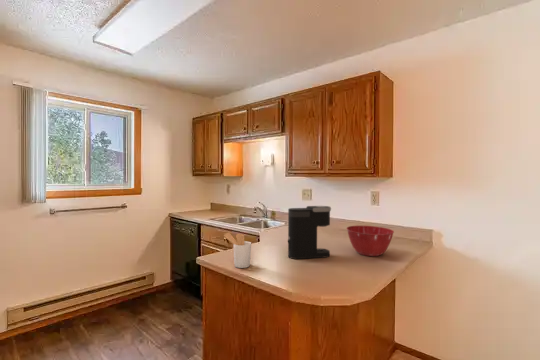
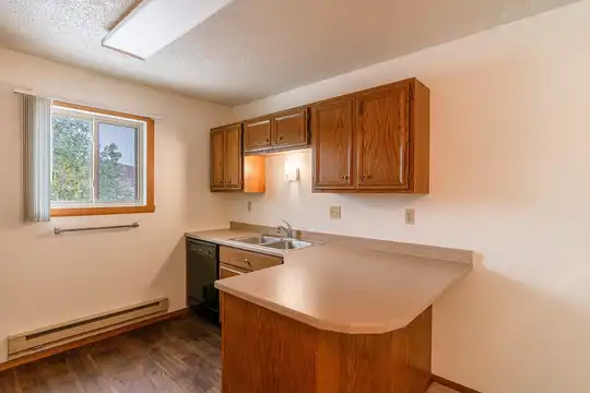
- coffee maker (309, 231)
- mixing bowl (369, 241)
- utensil holder (237, 248)
